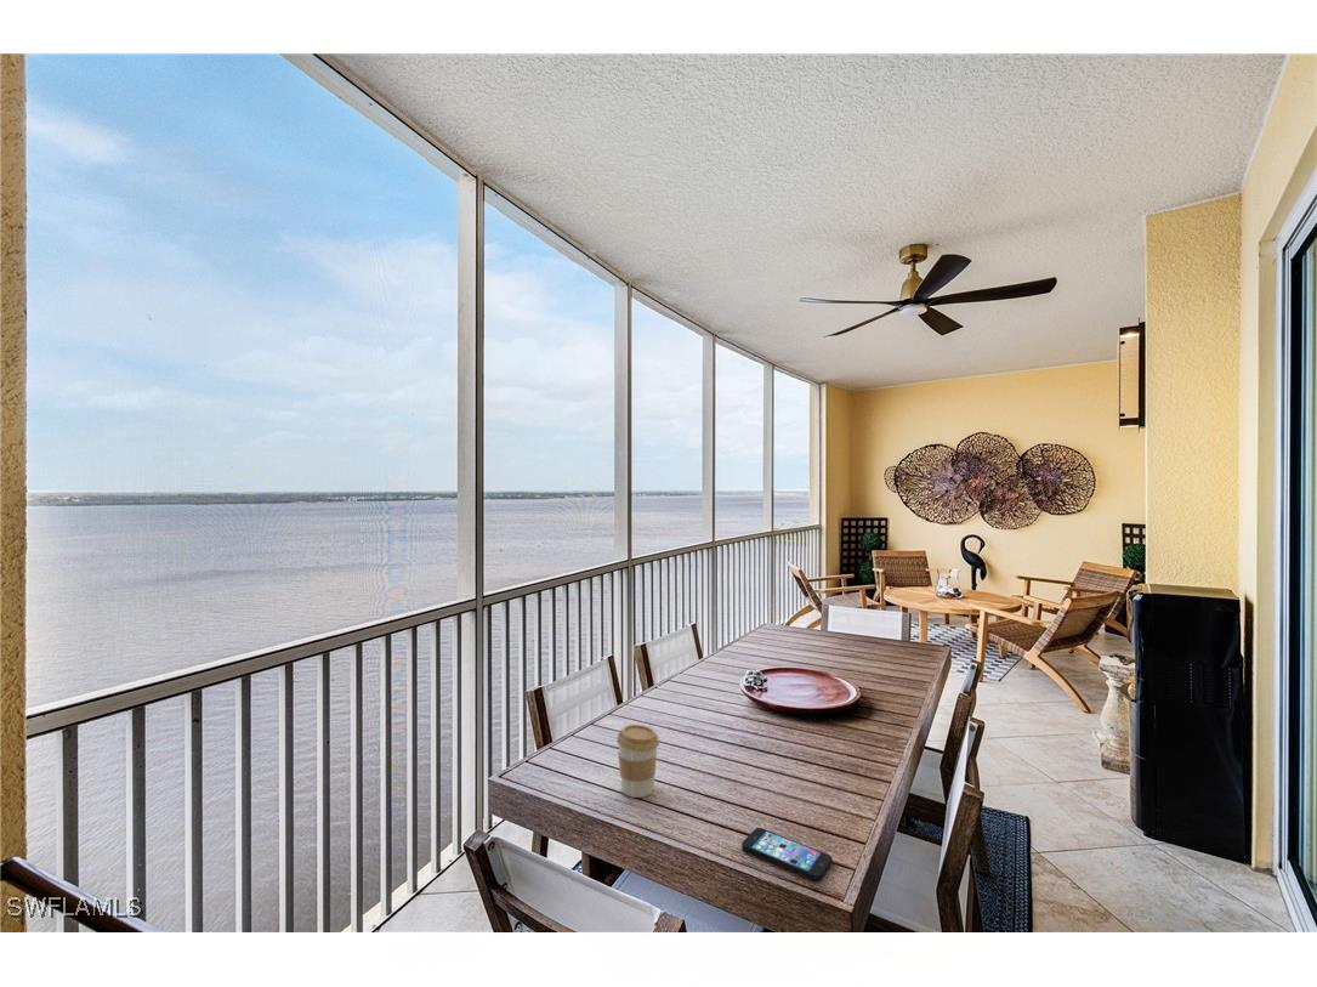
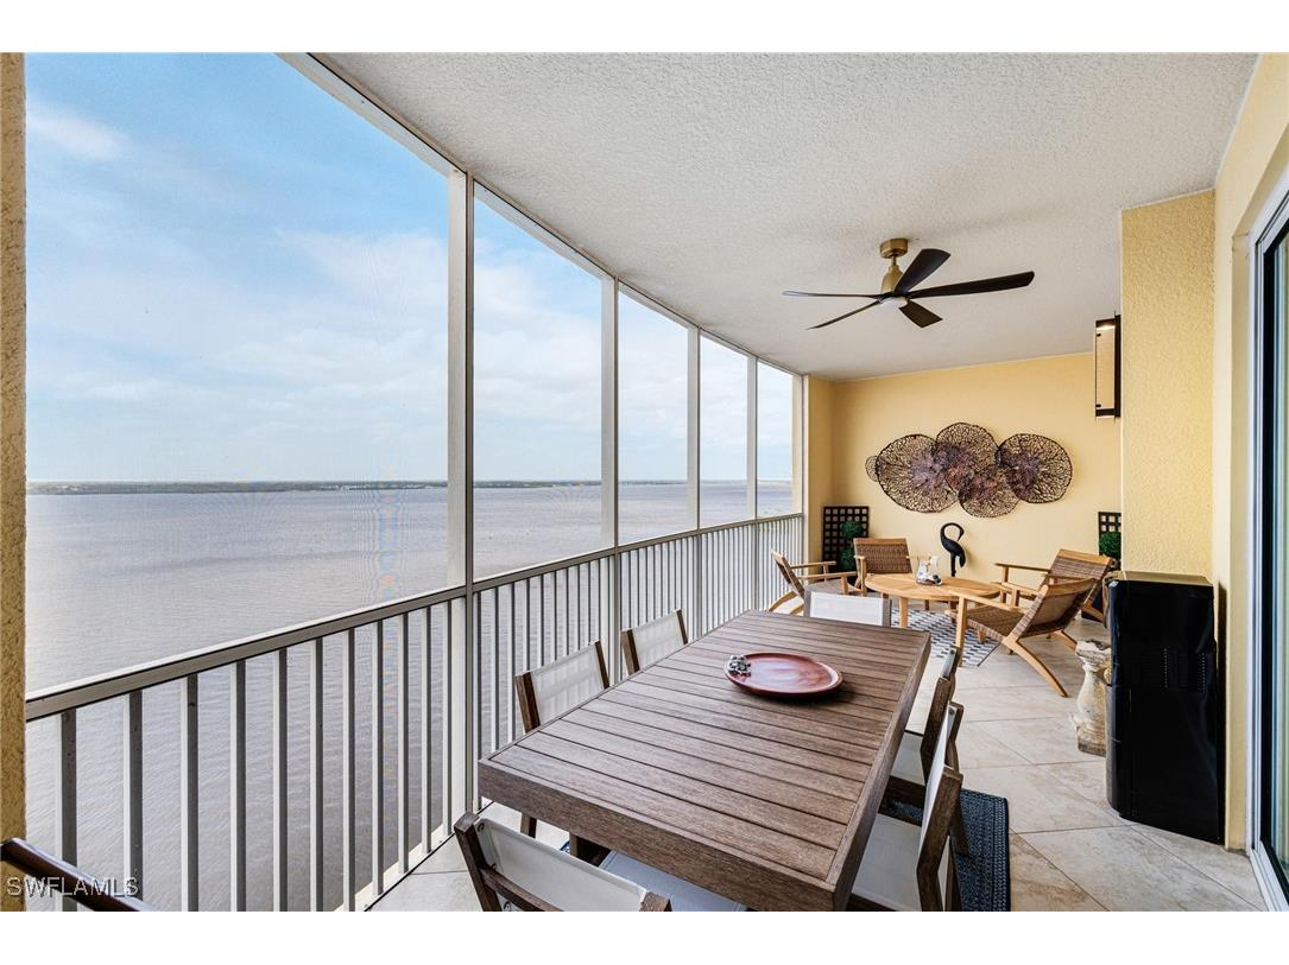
- coffee cup (637, 759)
- smartphone (785, 852)
